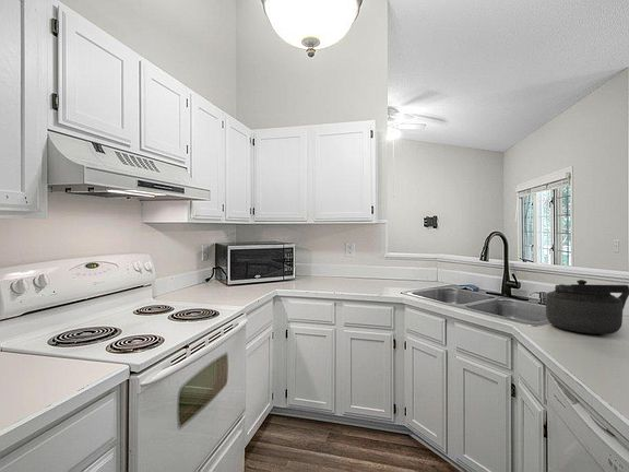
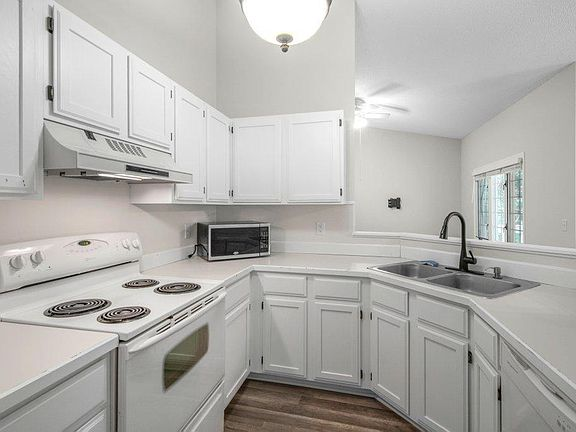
- kettle (584, 304)
